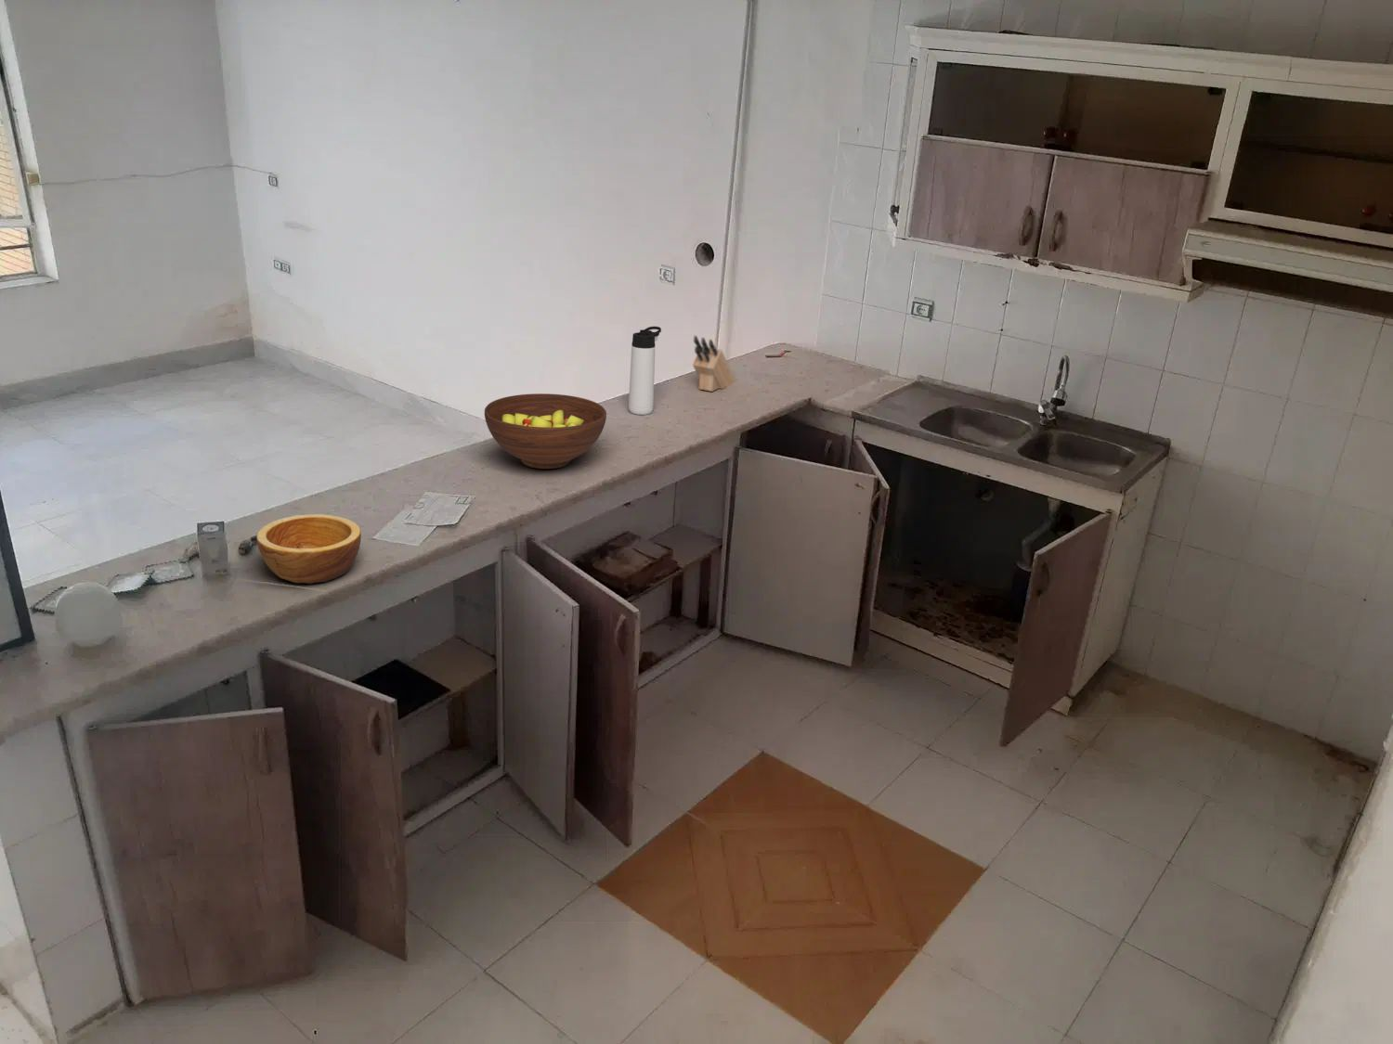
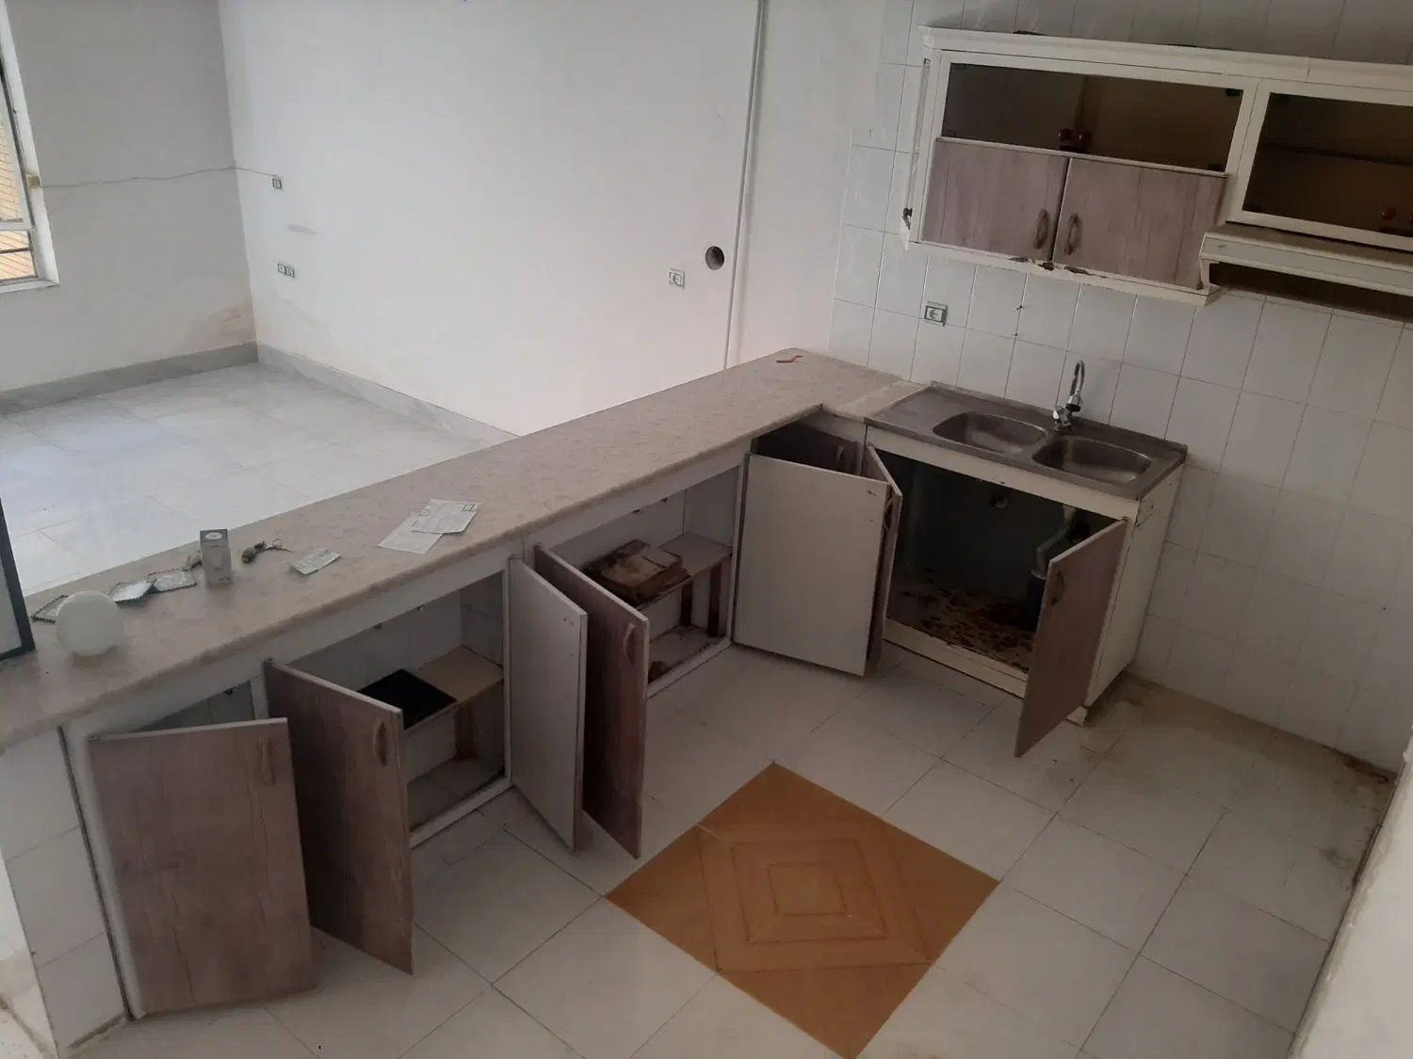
- fruit bowl (545, 436)
- bowl (310, 552)
- thermos bottle (645, 371)
- knife block (713, 360)
